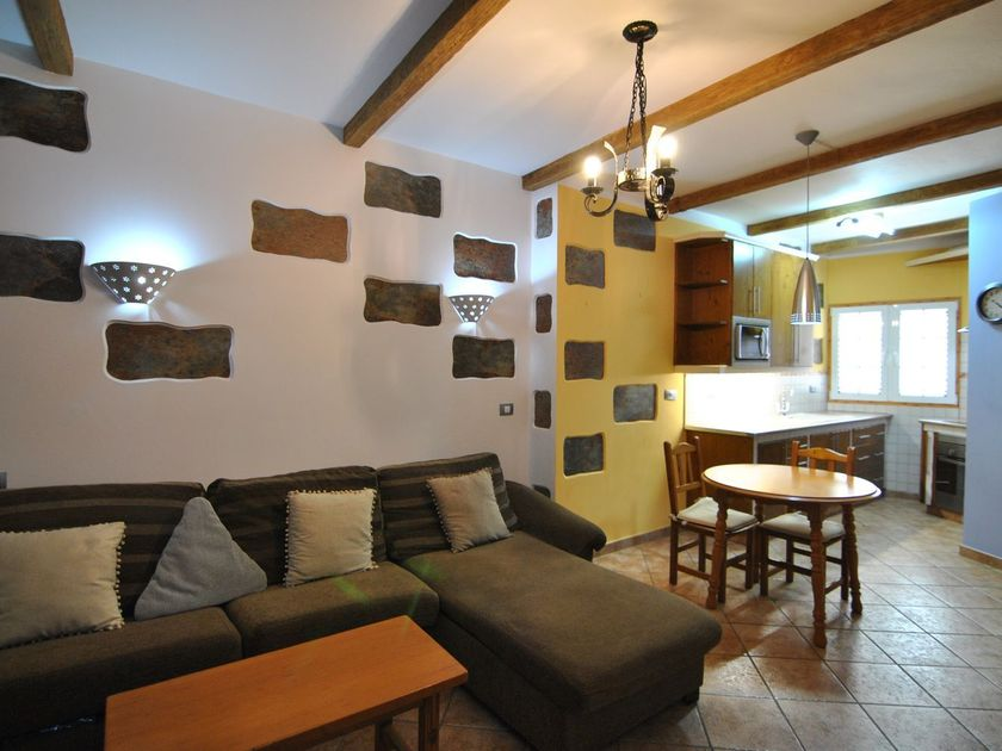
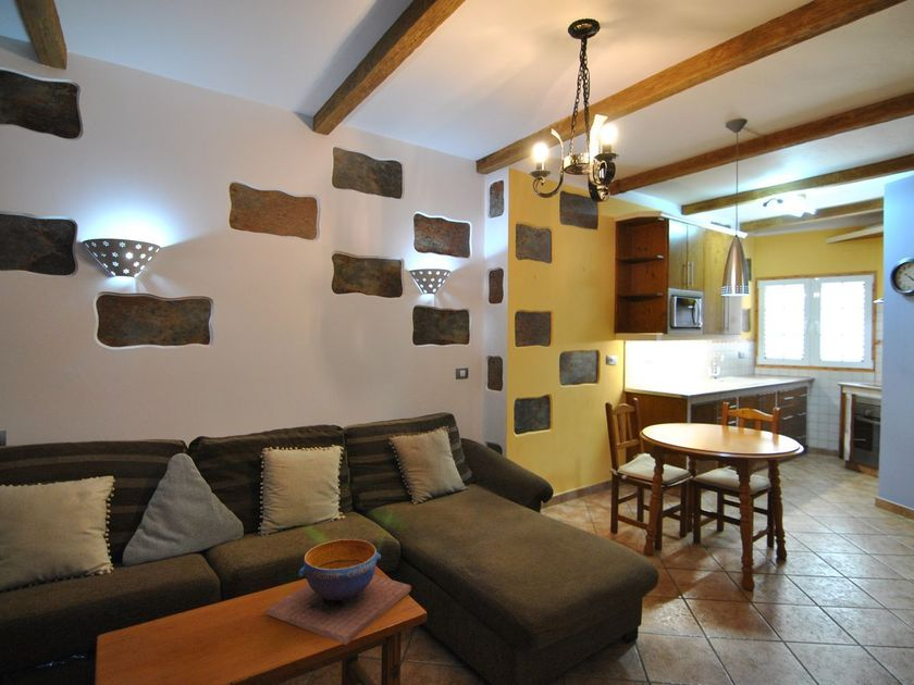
+ decorative bowl (342, 576)
